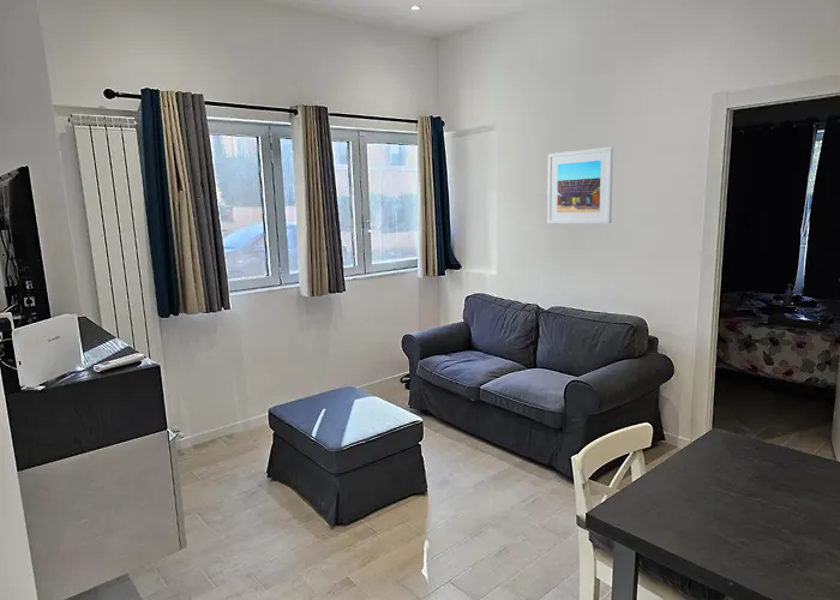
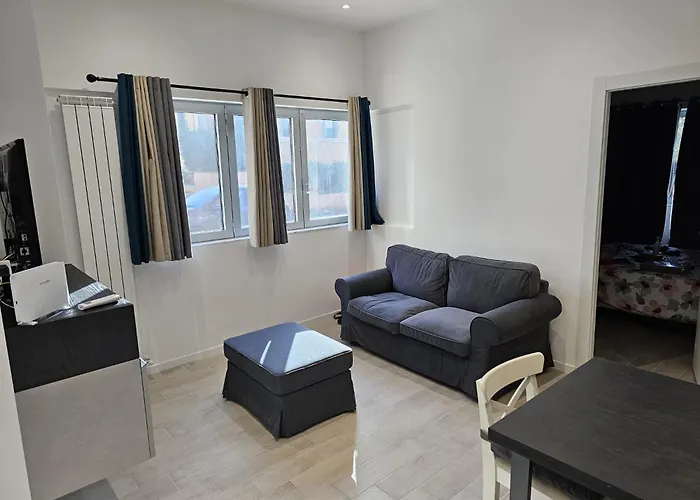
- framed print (578, 187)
